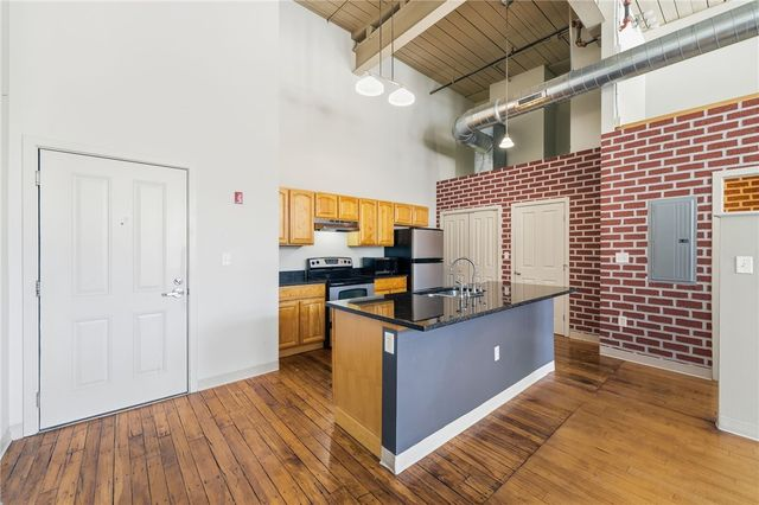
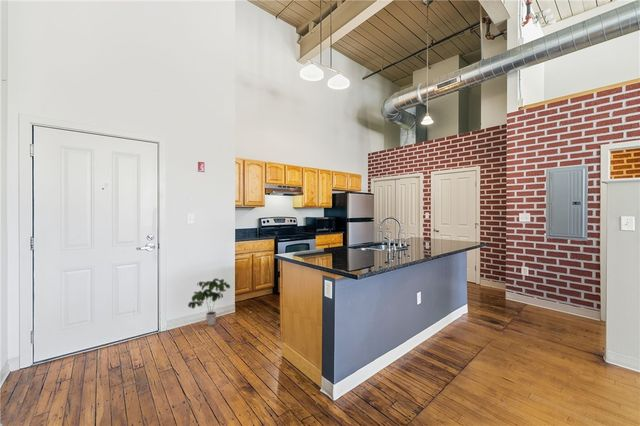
+ potted plant (212, 300)
